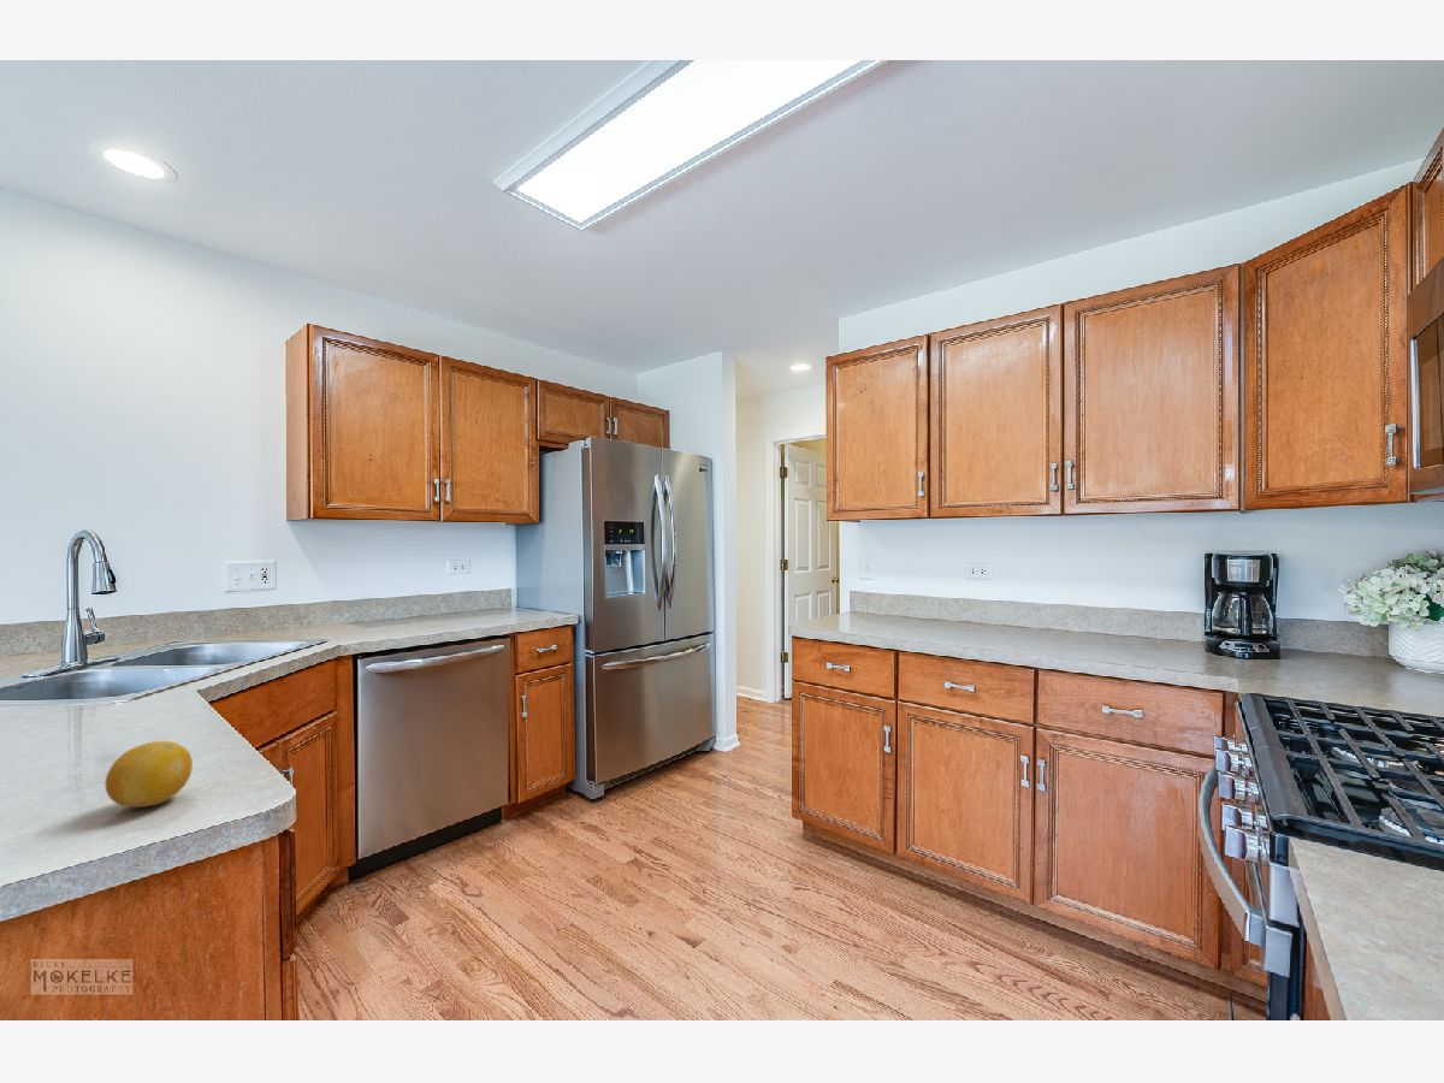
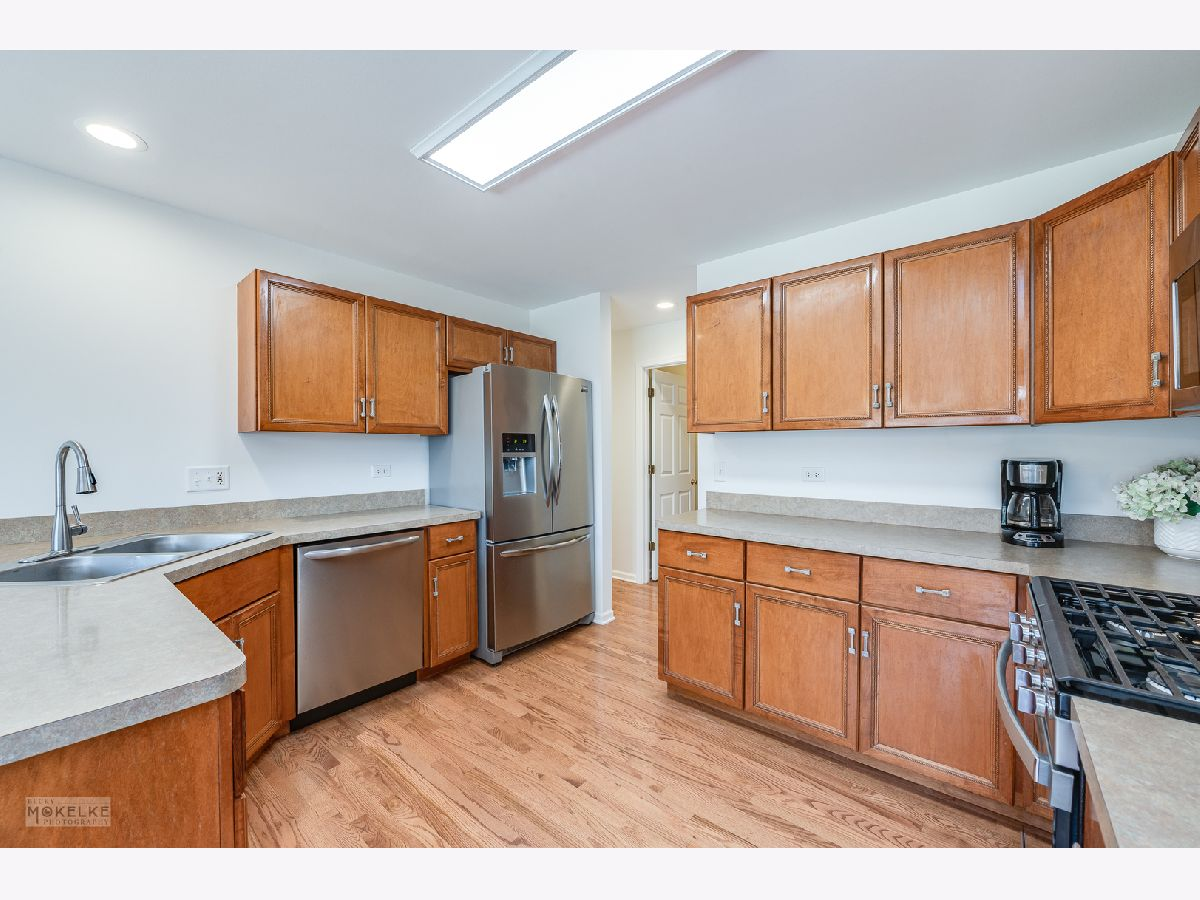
- fruit (150, 773)
